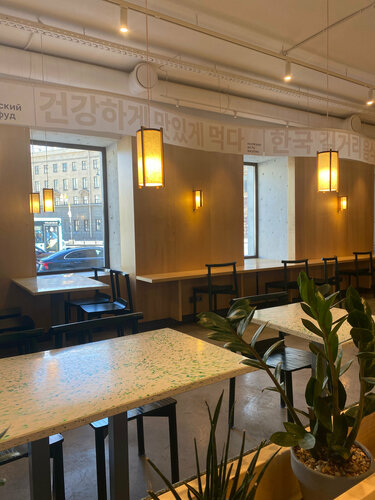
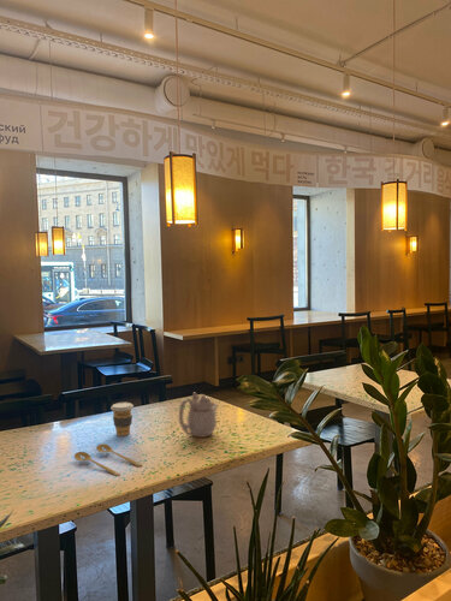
+ teapot (198, 413)
+ spoon (105, 452)
+ coffee cup (123, 418)
